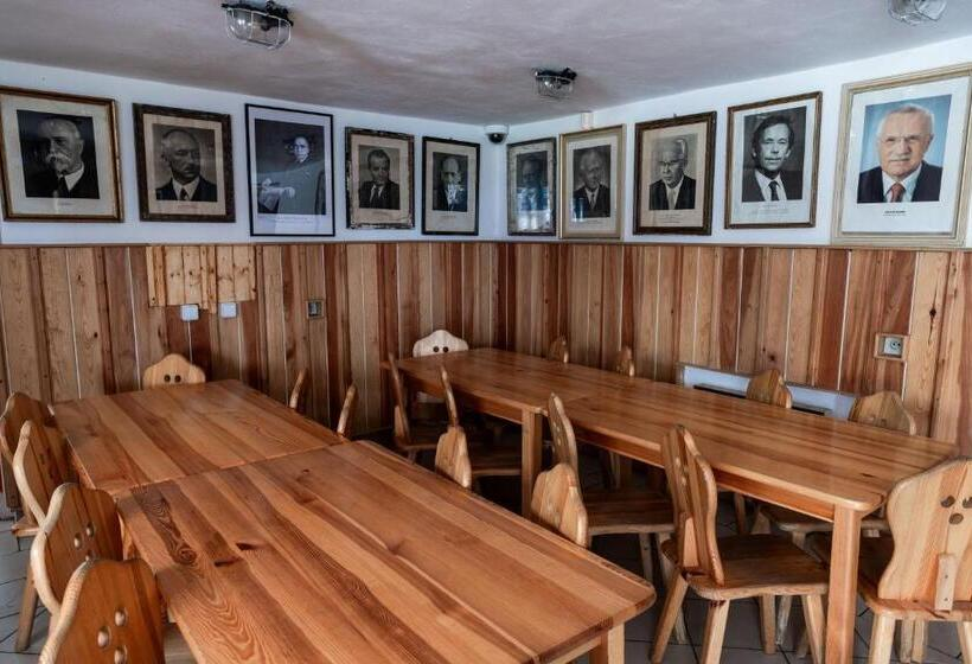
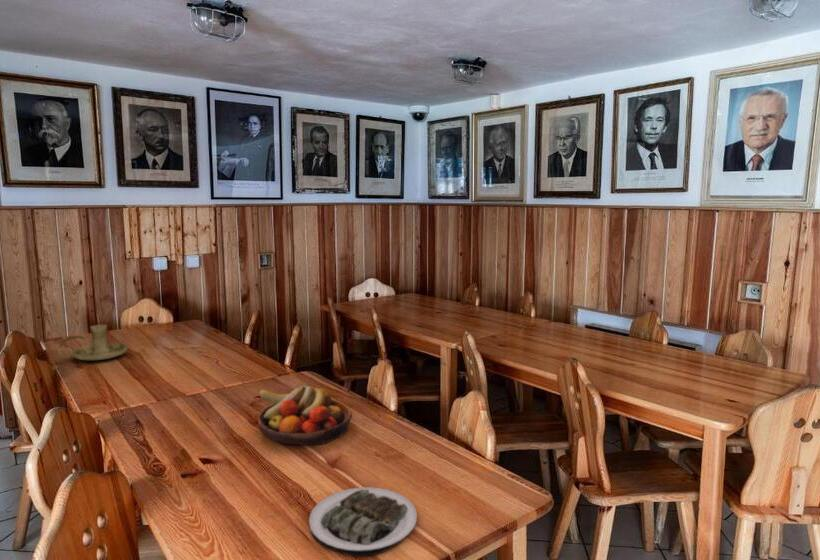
+ candle holder (93, 342)
+ fruit bowl (304, 410)
+ plate (363, 514)
